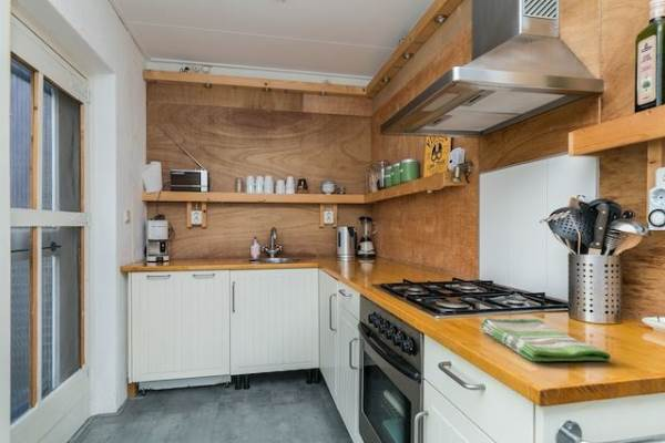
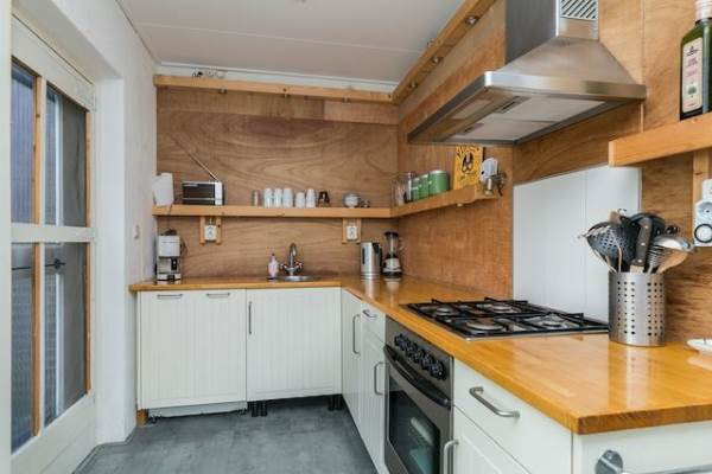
- dish towel (538, 336)
